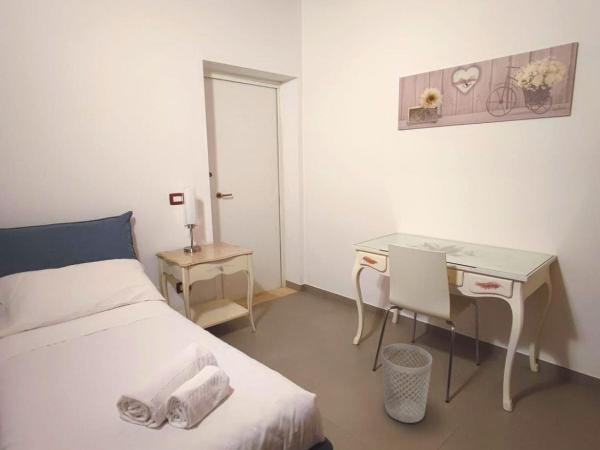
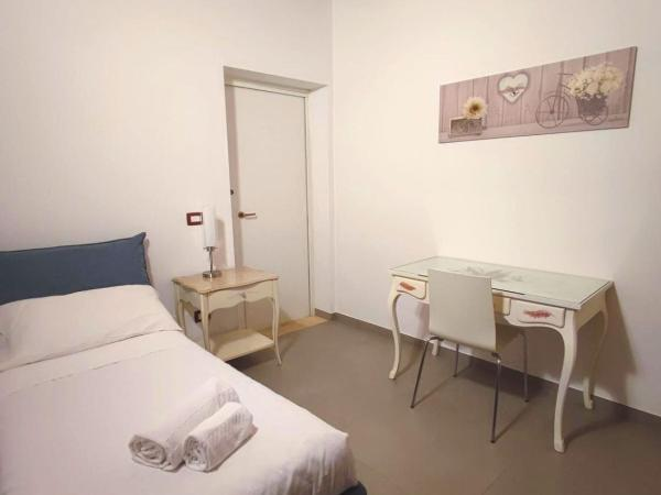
- wastebasket (405, 382)
